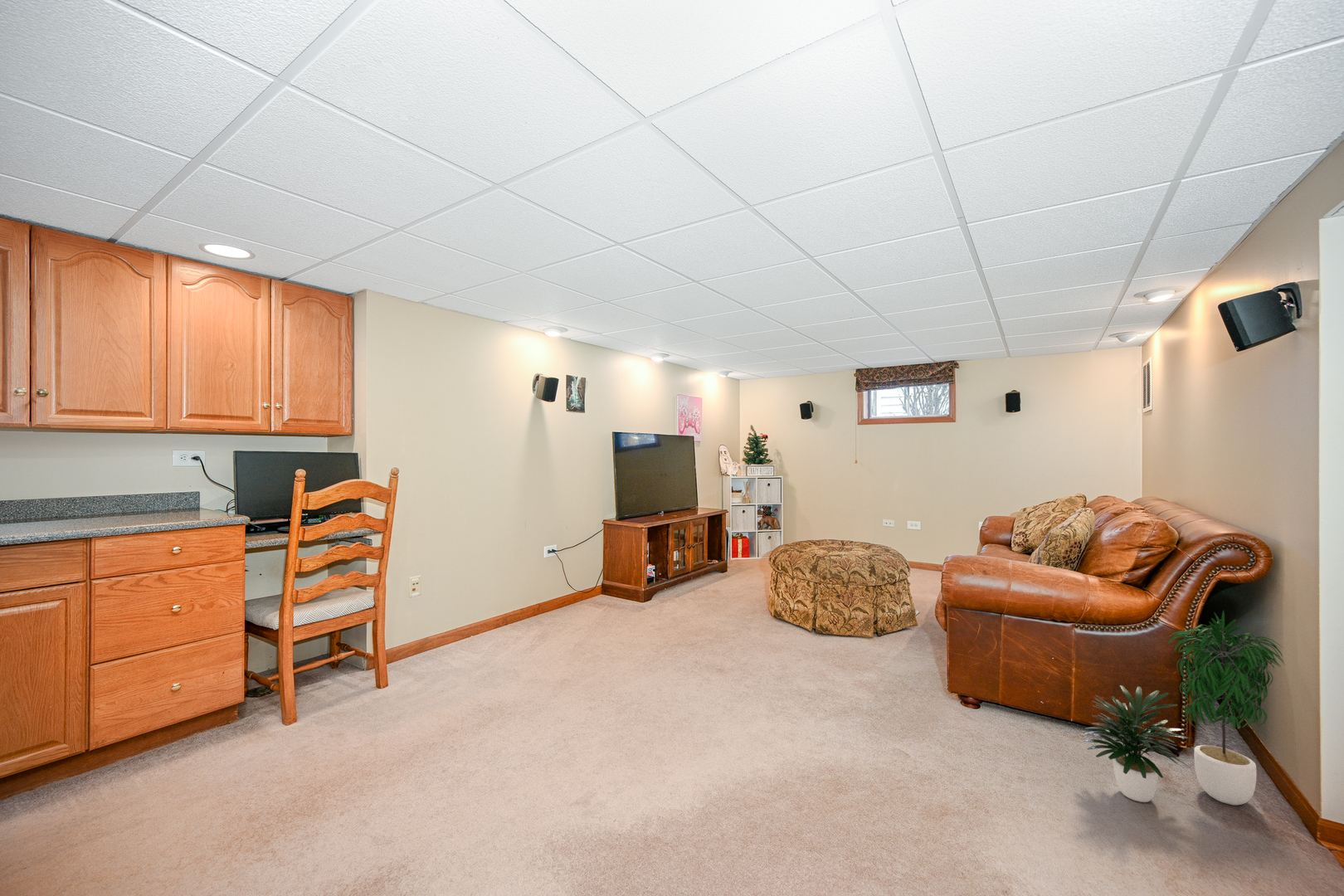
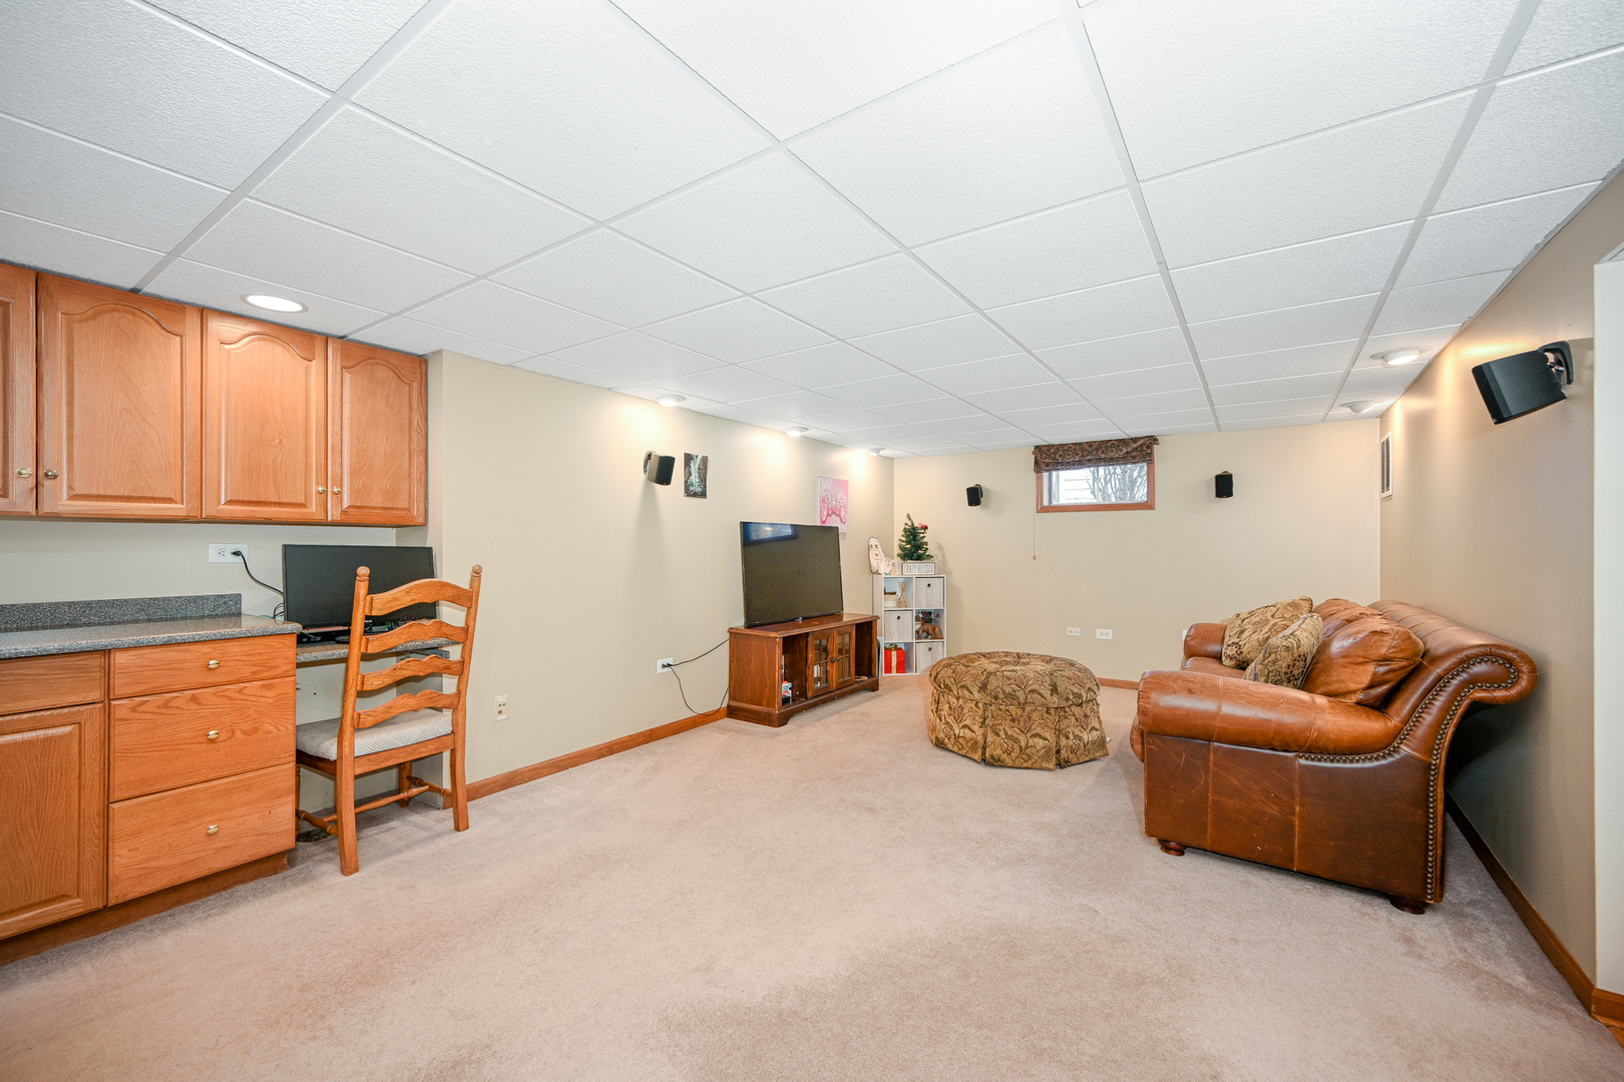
- potted plant (1176, 704)
